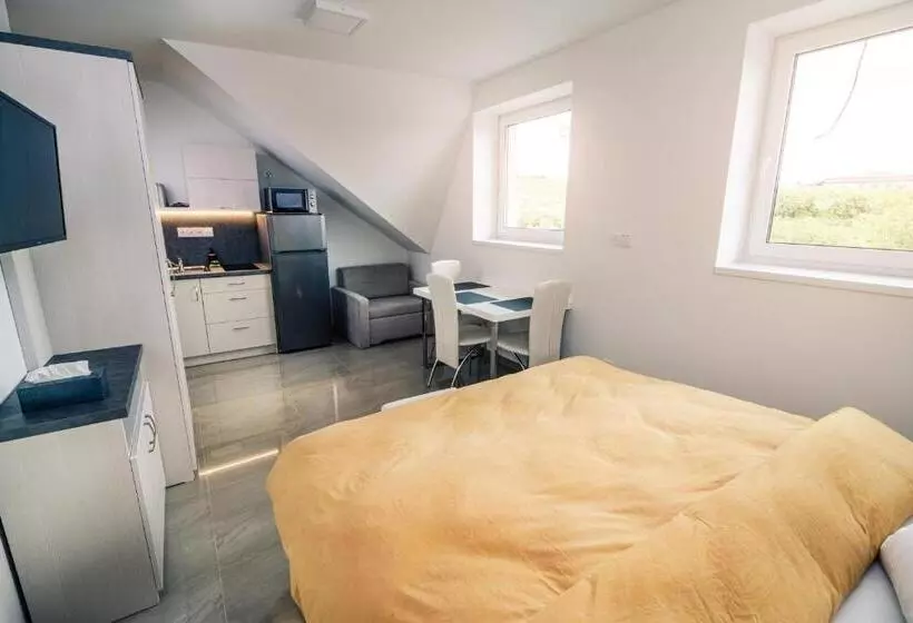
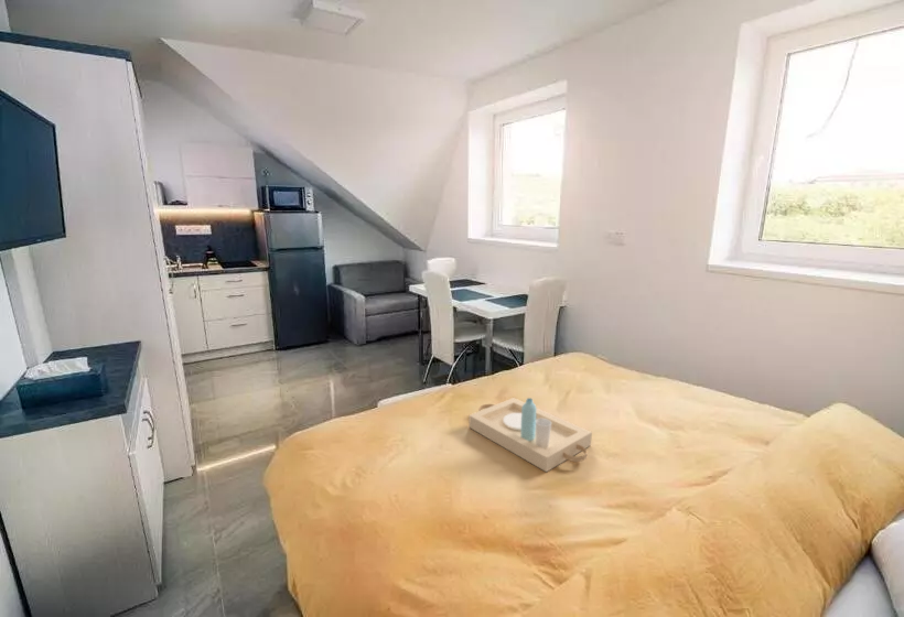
+ serving tray (528, 413)
